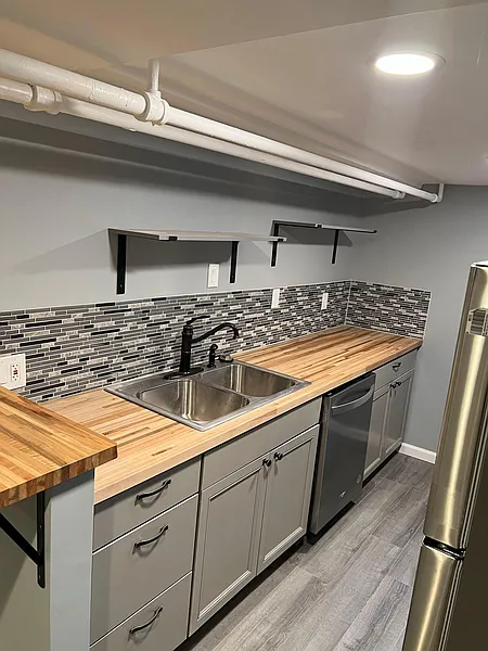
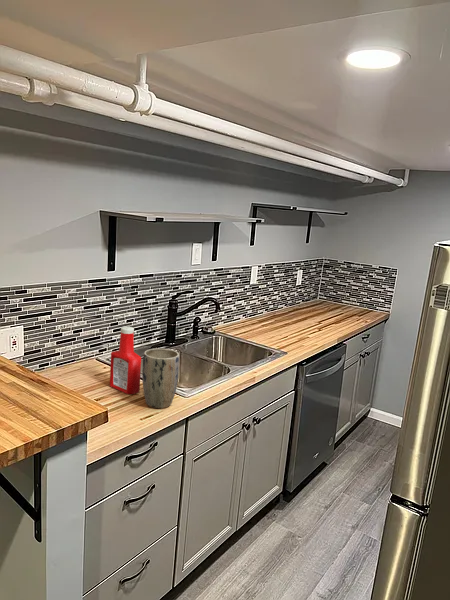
+ plant pot (160, 378)
+ soap bottle (126, 358)
